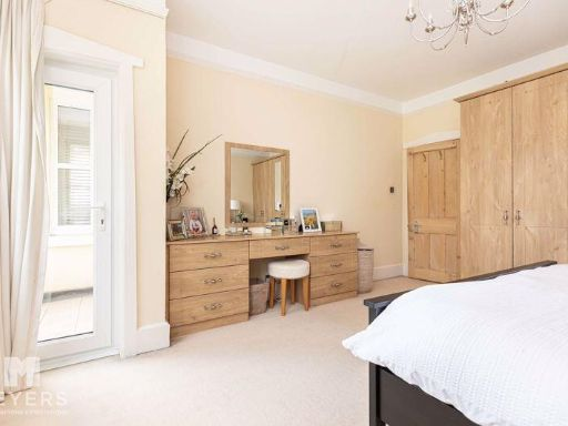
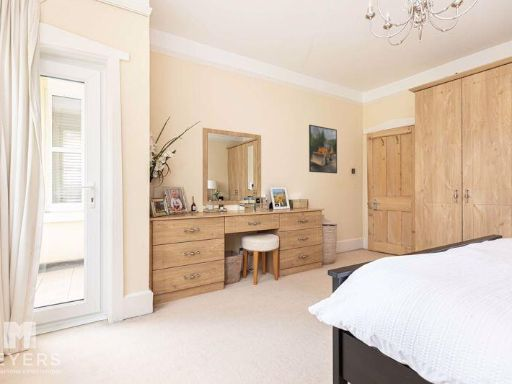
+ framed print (323, 150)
